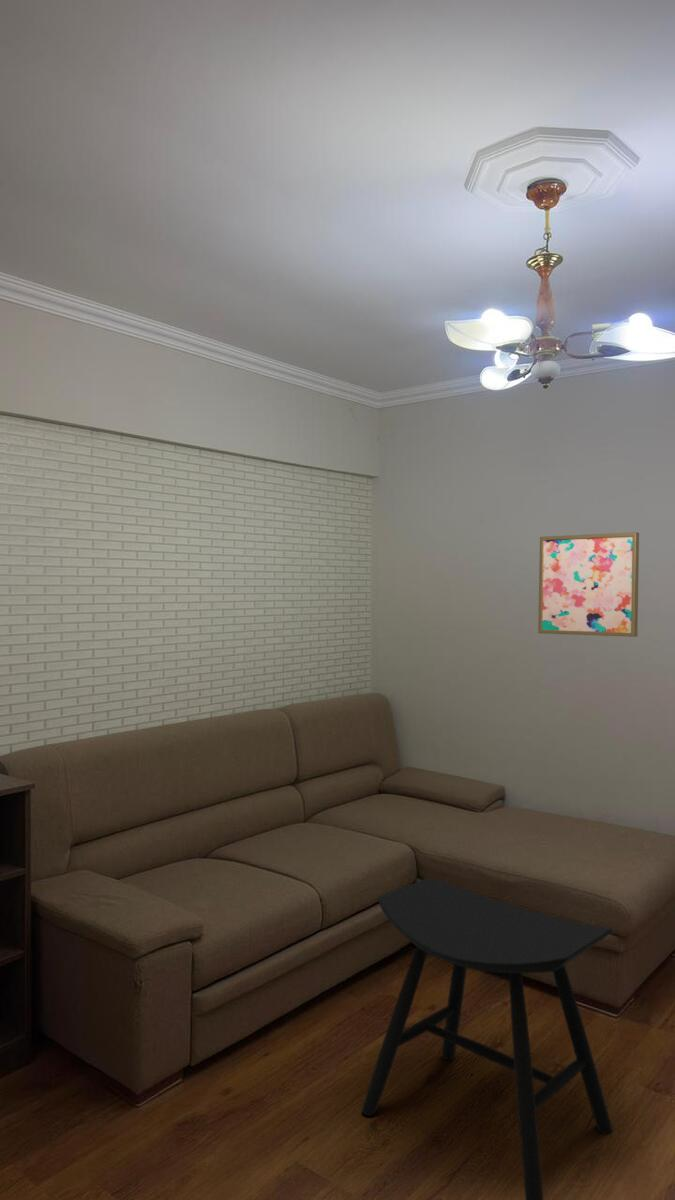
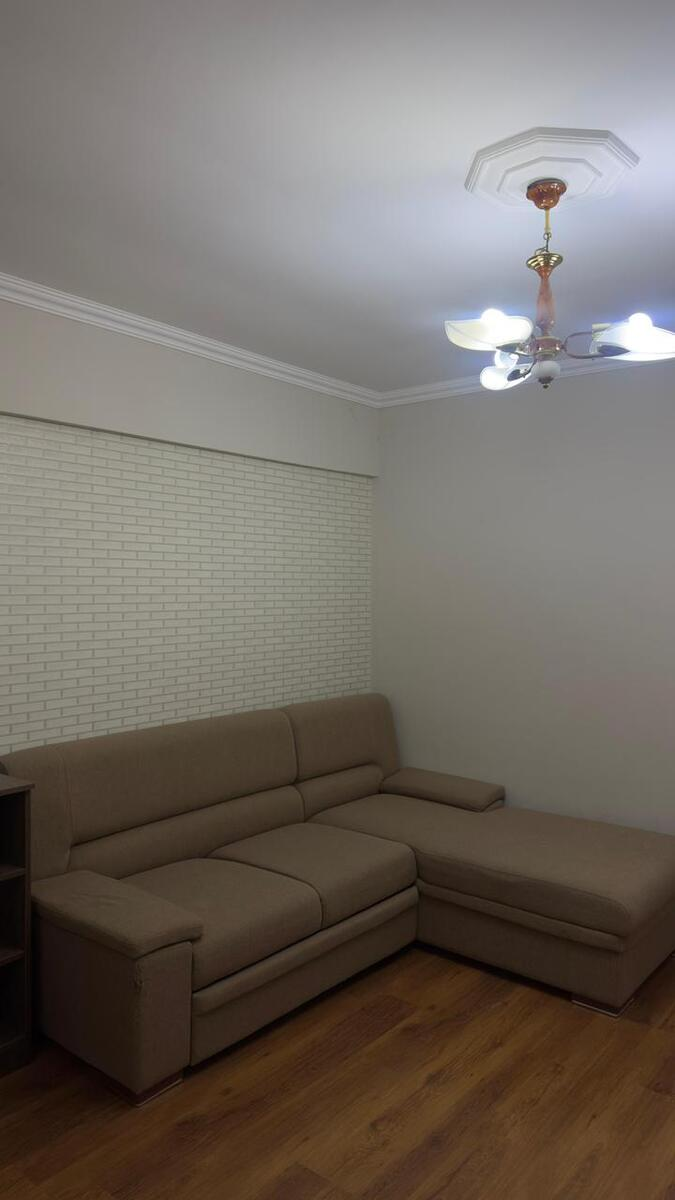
- wall art (586, 584)
- stool (511, 1015)
